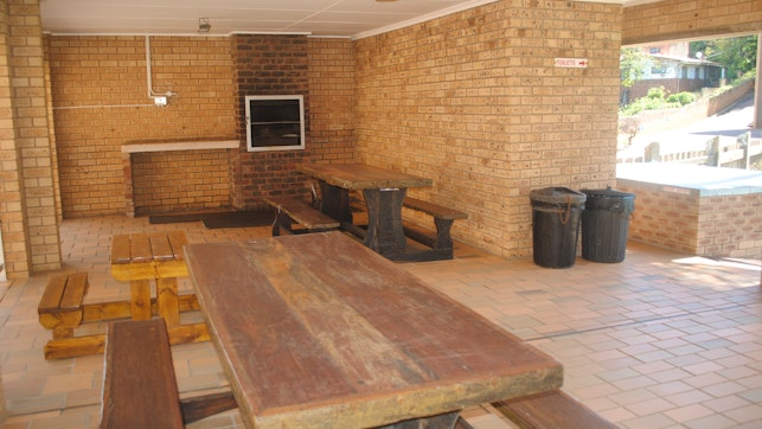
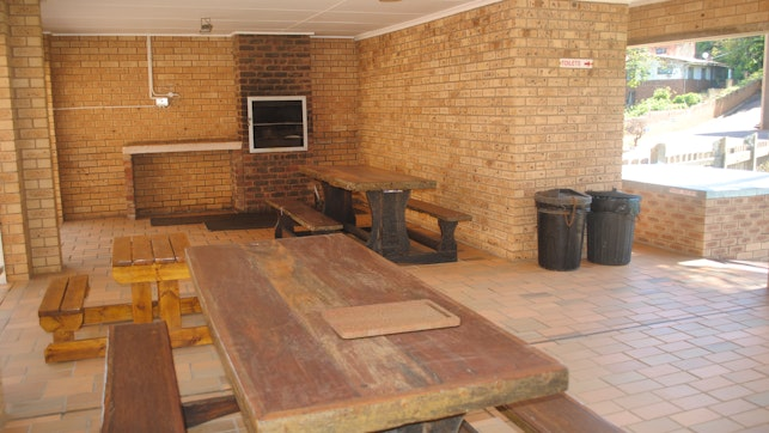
+ cutting board (389, 317)
